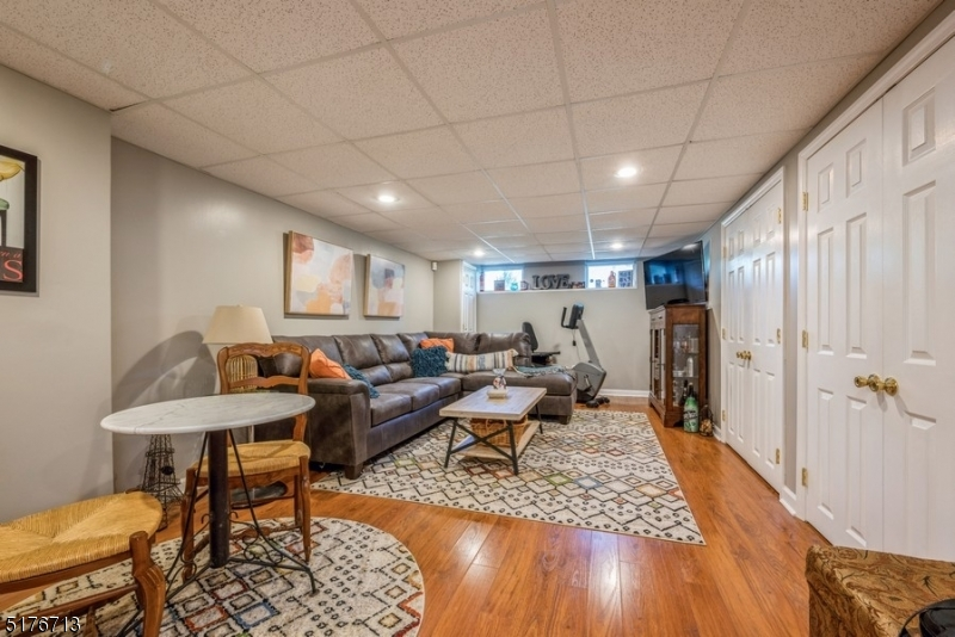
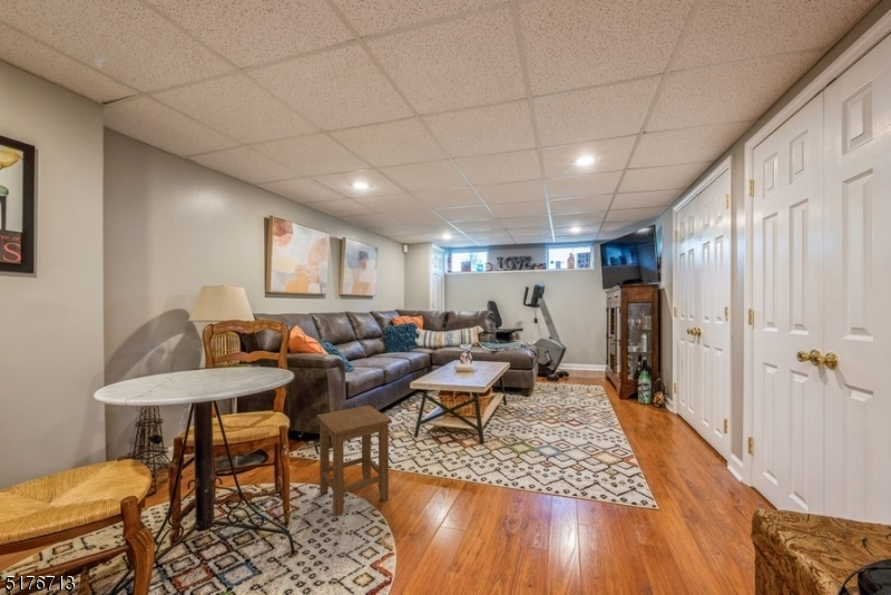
+ stool (354, 459)
